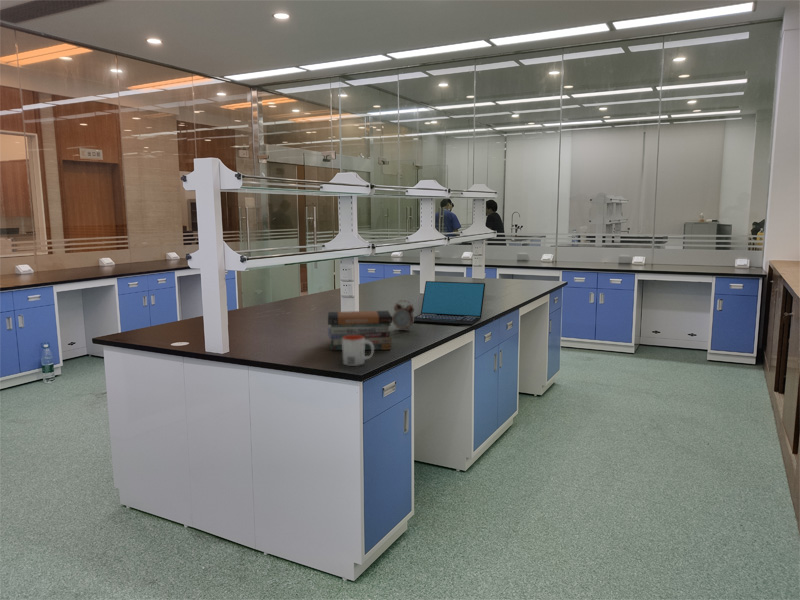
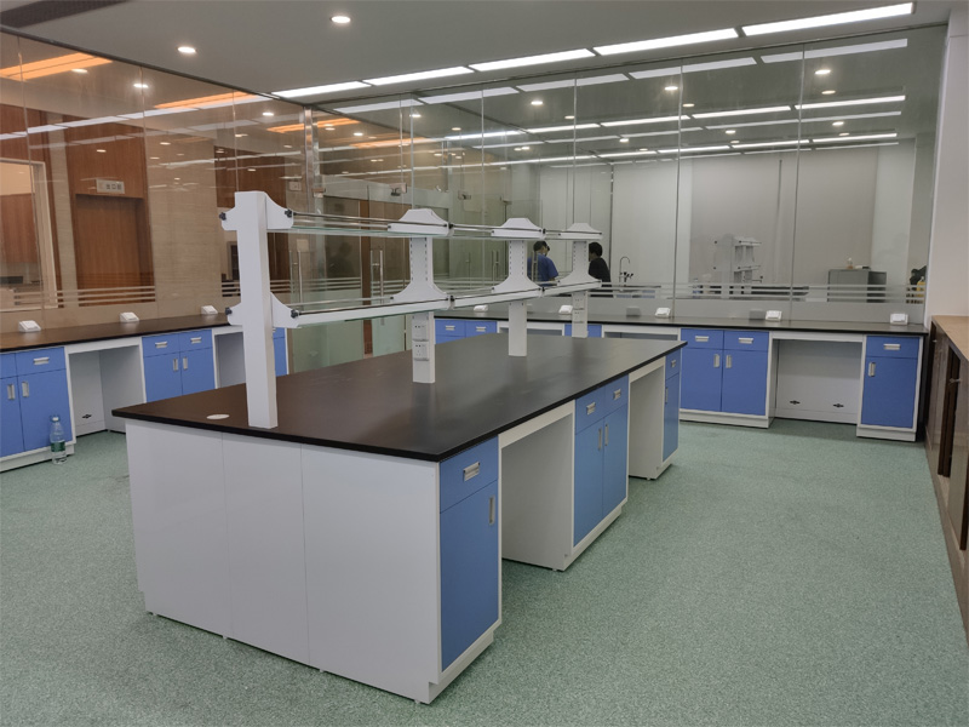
- alarm clock (403, 315)
- mug (358, 350)
- book stack (359, 330)
- laptop (447, 302)
